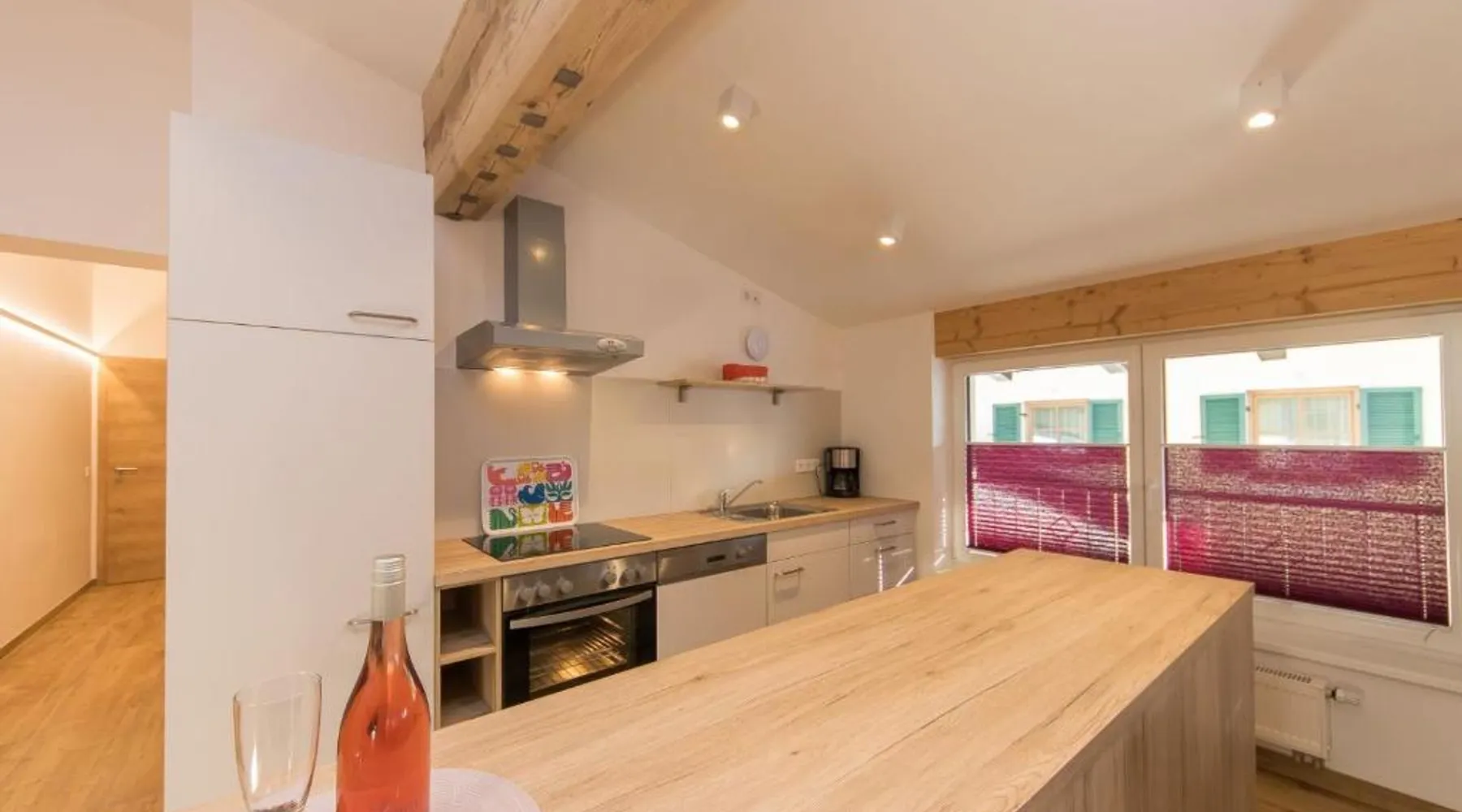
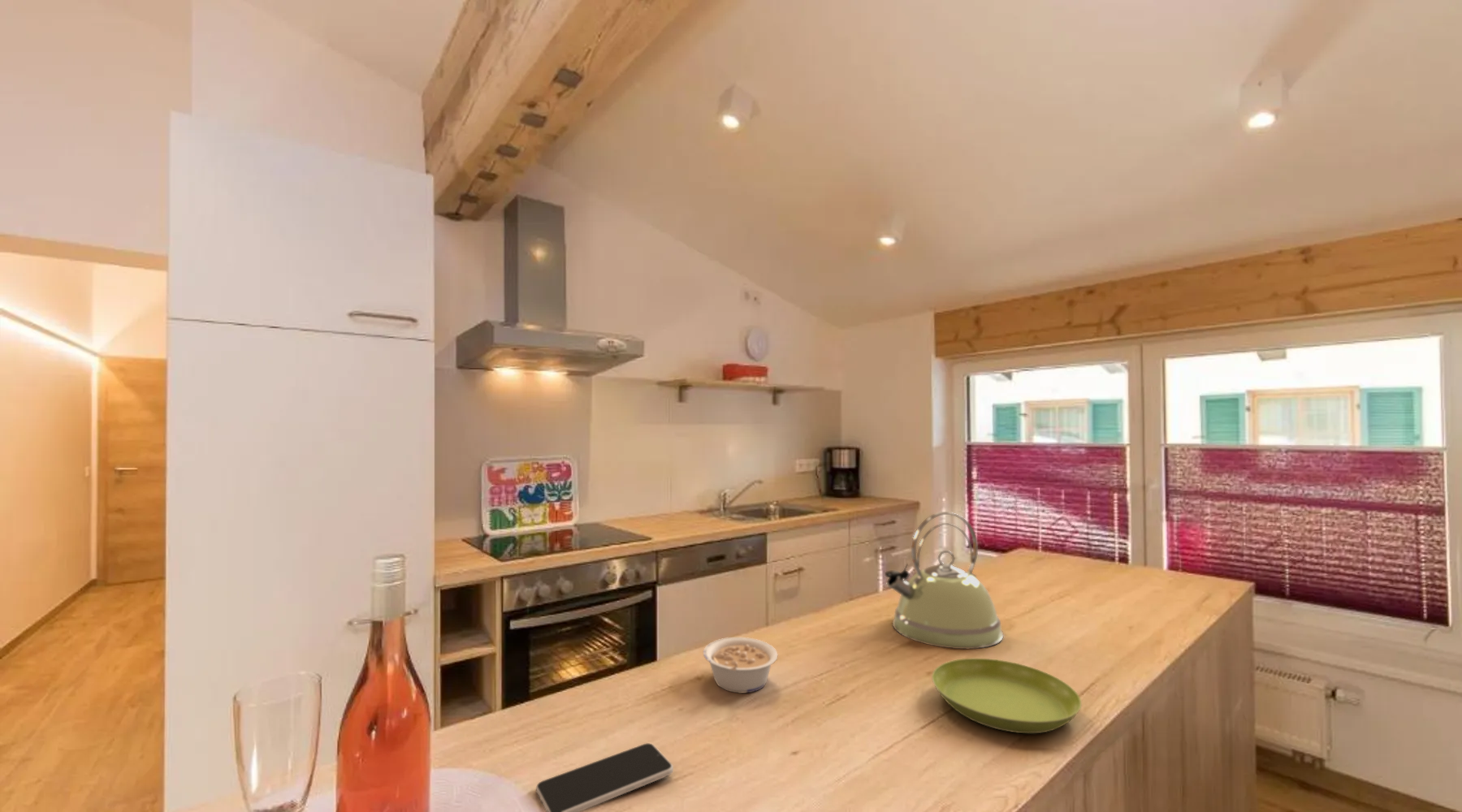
+ smartphone (606, 778)
+ legume (742, 664)
+ kettle (939, 570)
+ saucer (1003, 696)
